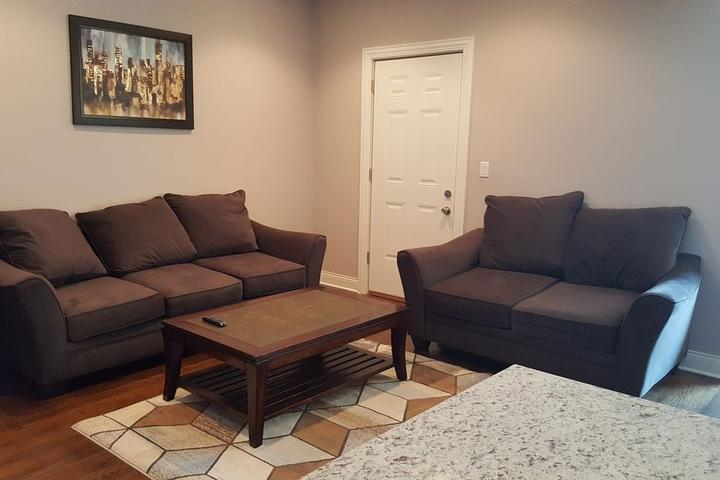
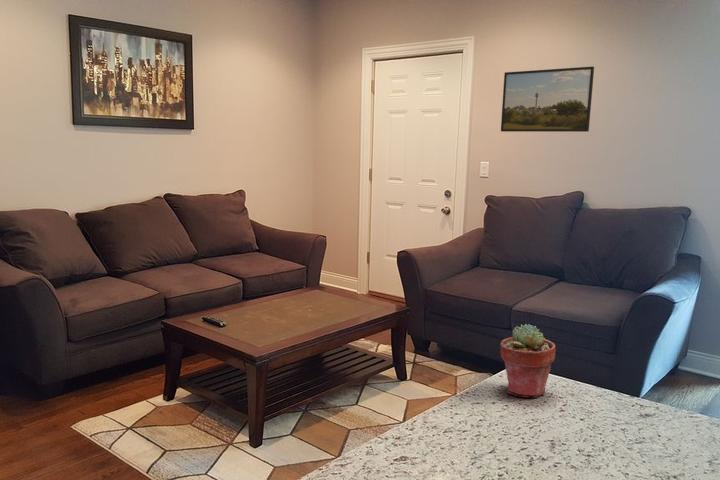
+ potted succulent (527, 357)
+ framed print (544, 100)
